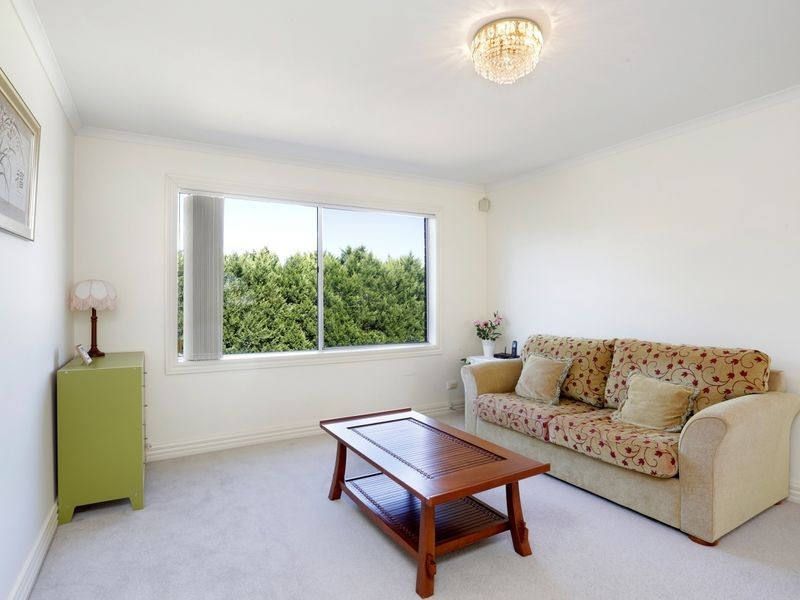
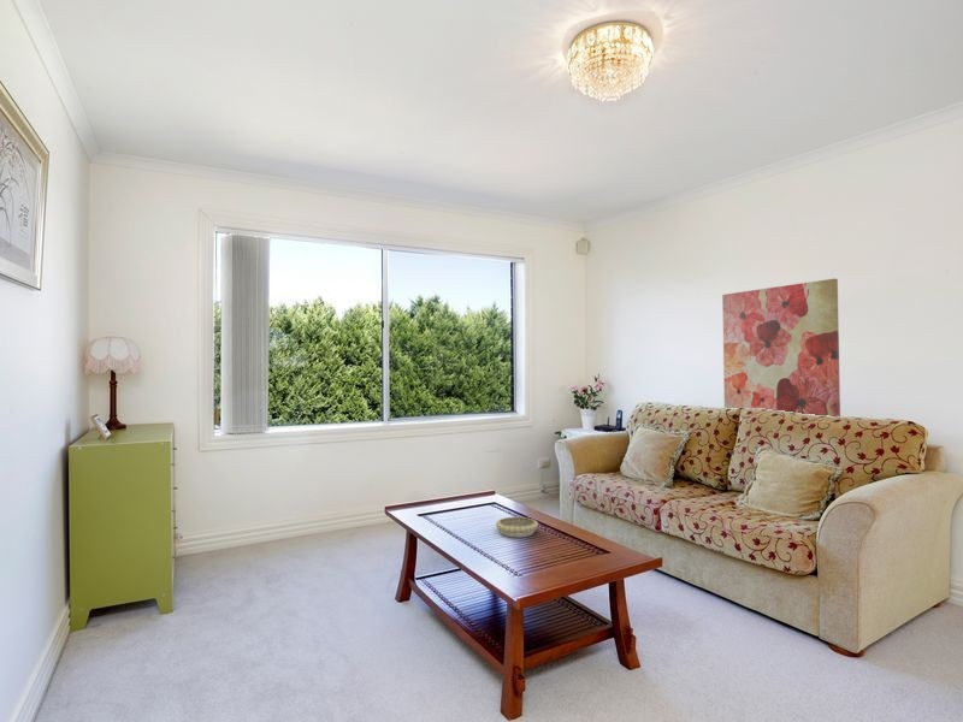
+ wall art (775, 365)
+ decorative bowl (516, 526)
